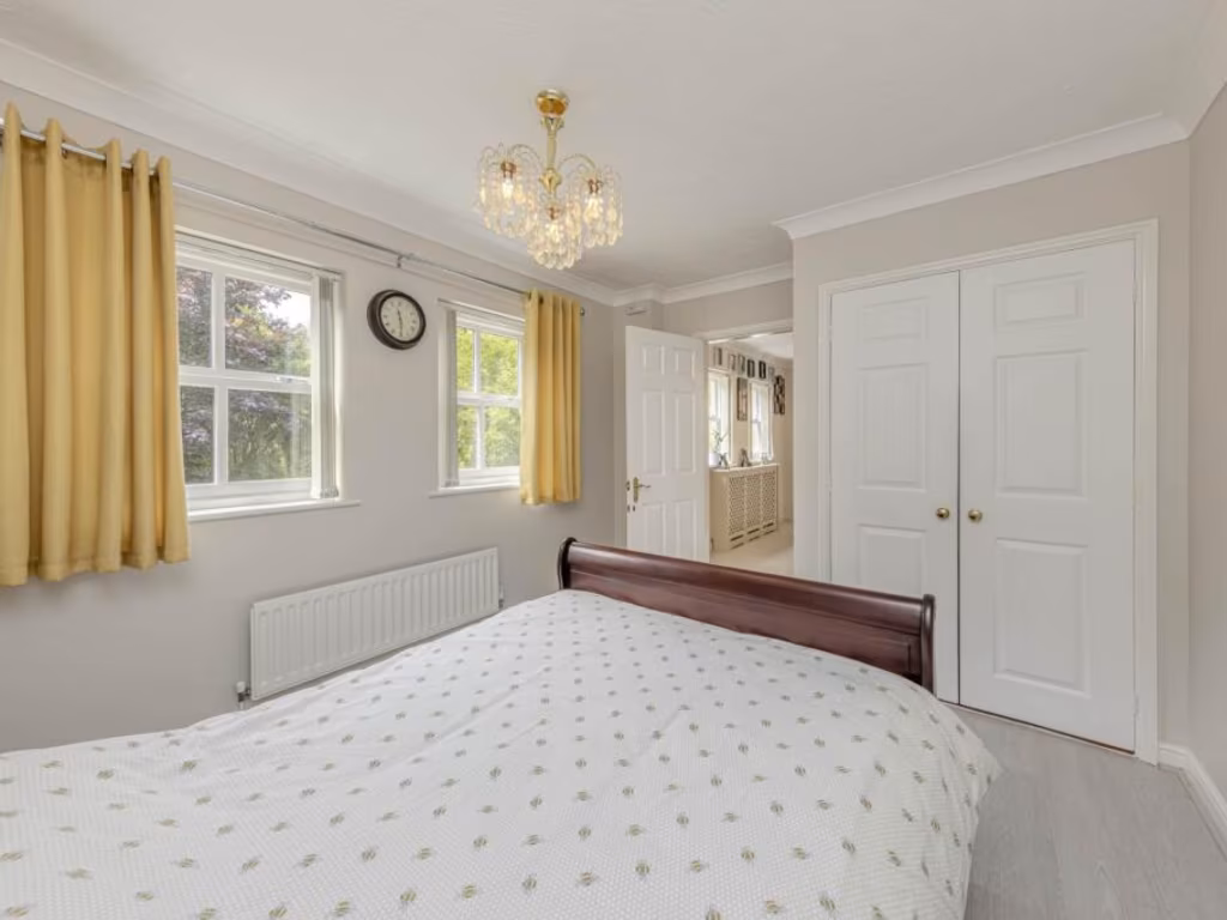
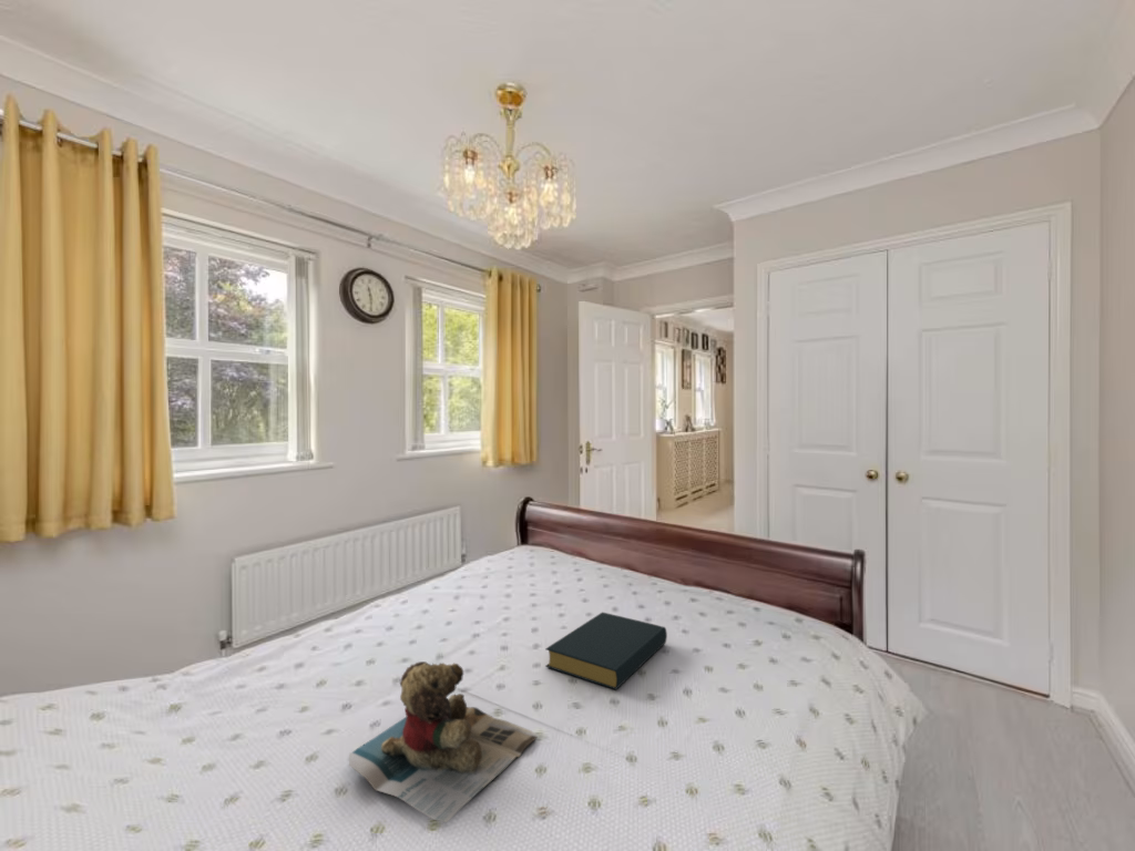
+ hardback book (609, 646)
+ teddy bear (449, 701)
